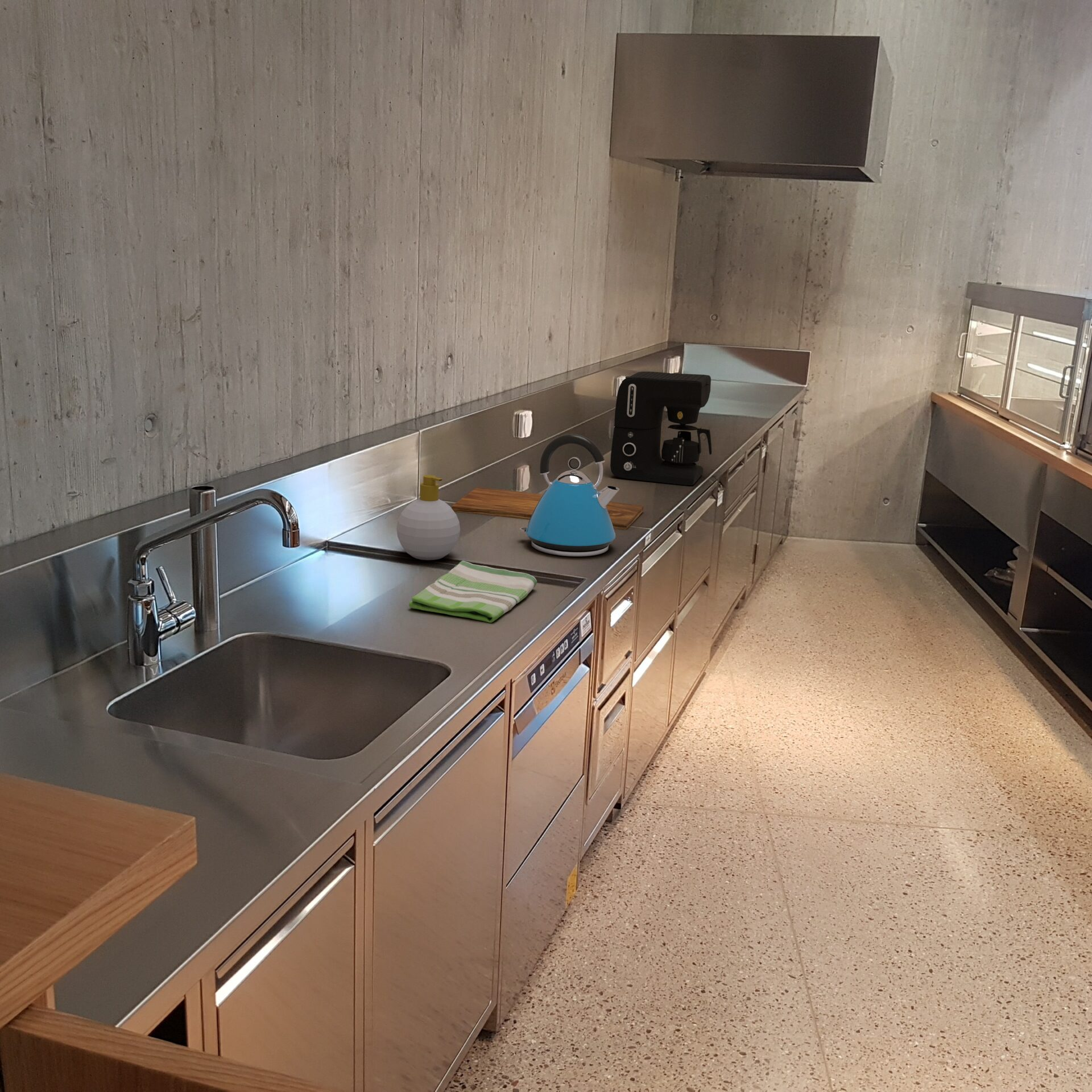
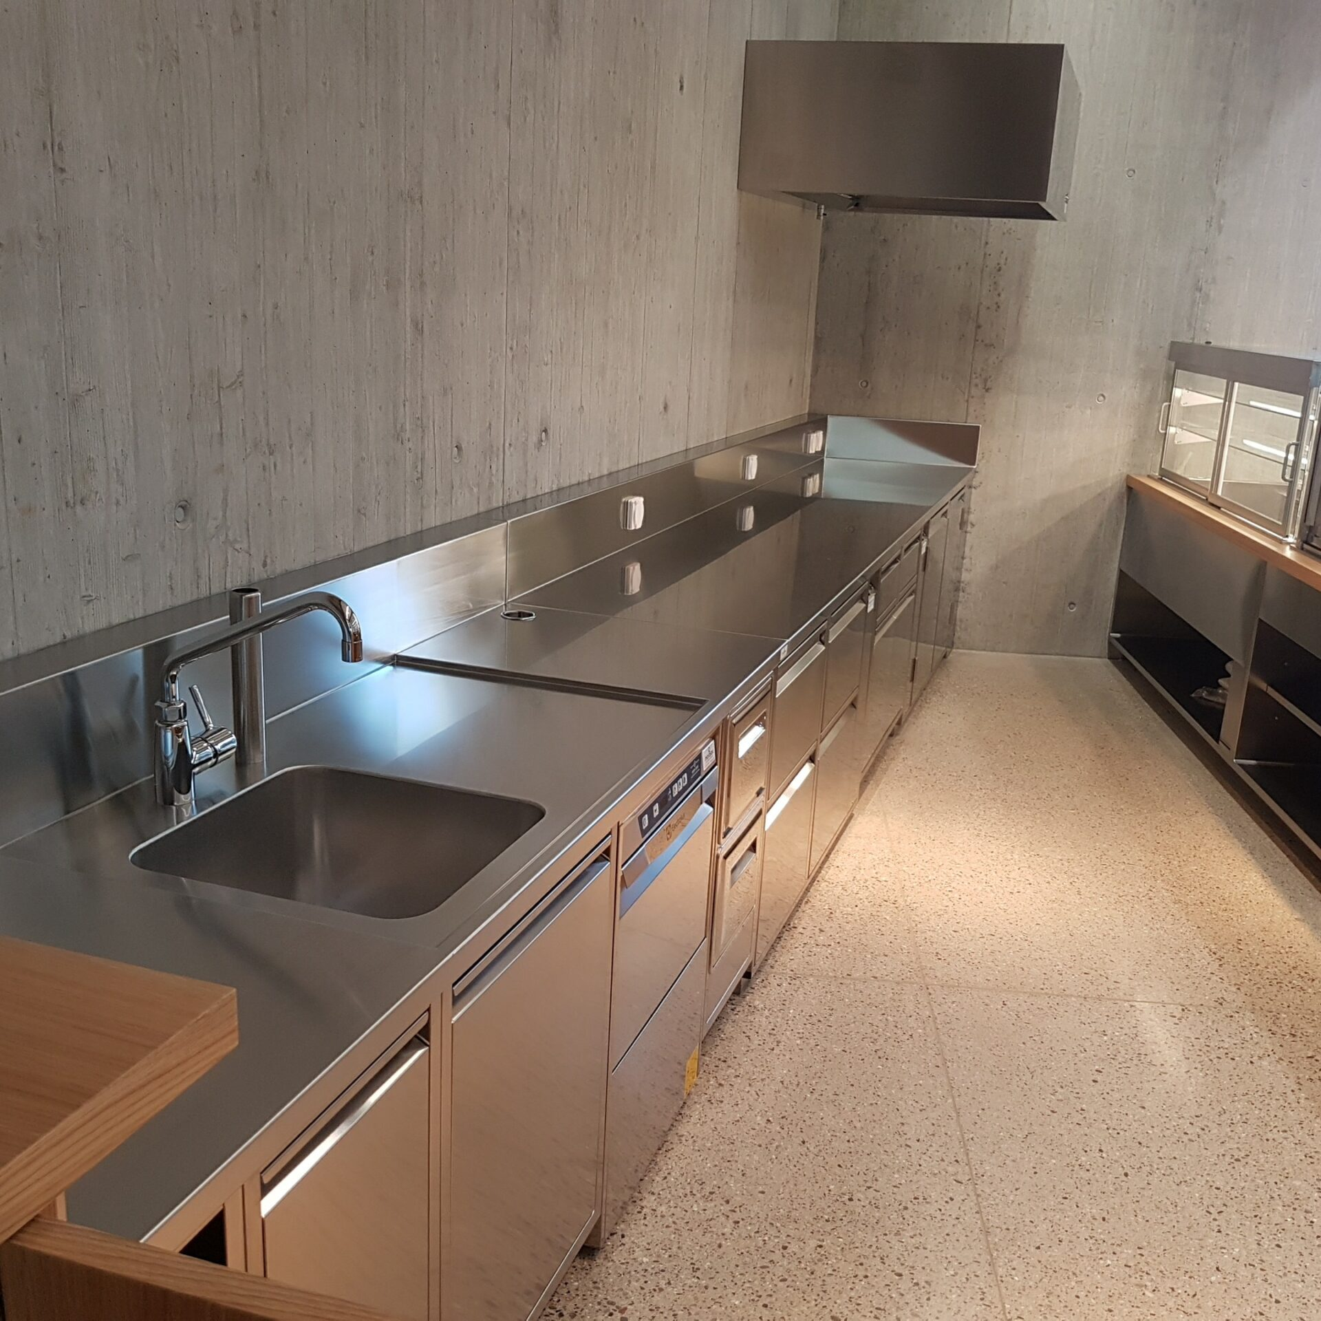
- dish towel (475, 590)
- cutting board (538, 502)
- kettle (569, 490)
- soap bottle (428, 516)
- coffee maker (668, 427)
